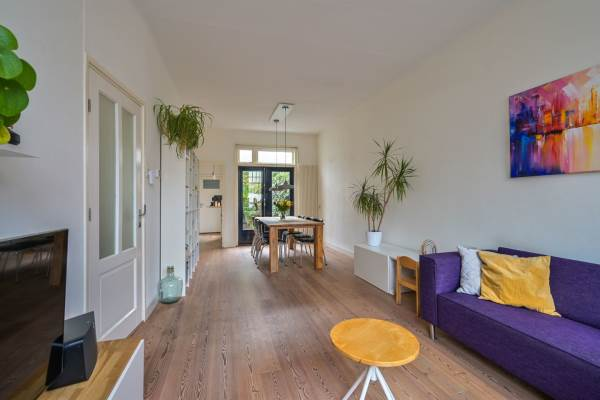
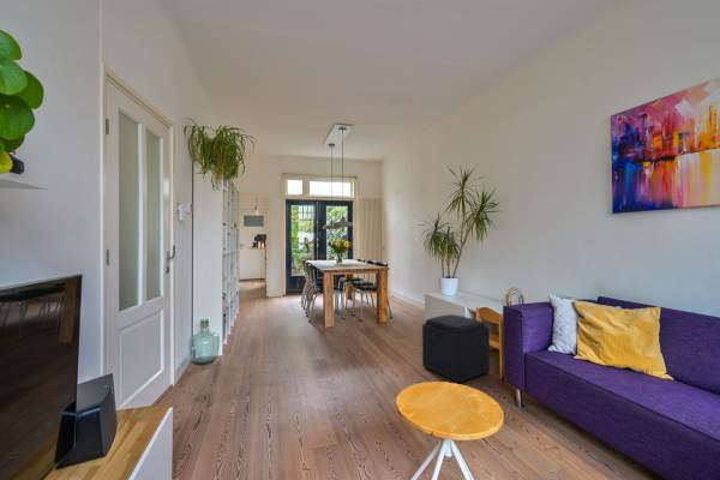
+ ottoman (455, 343)
